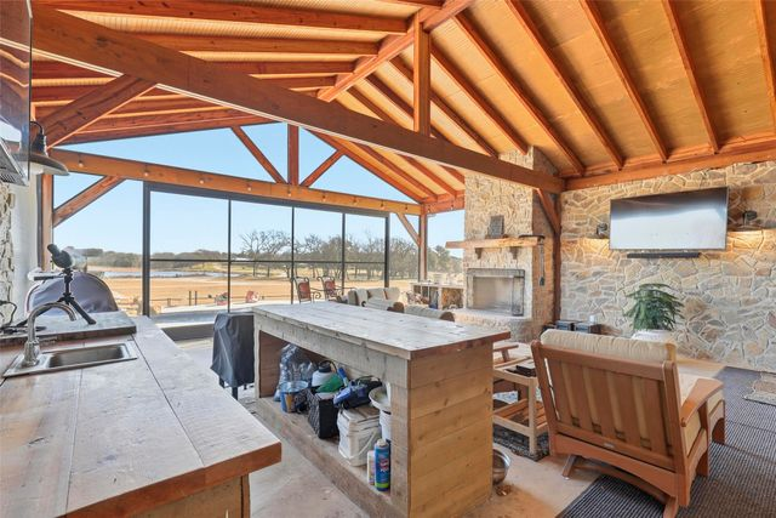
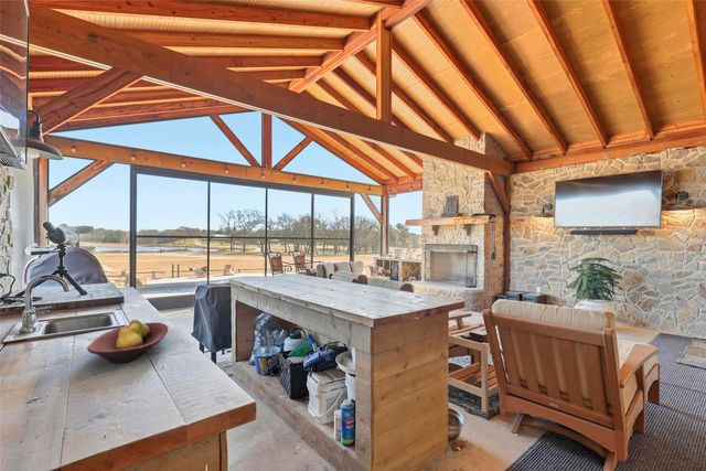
+ fruit bowl (131, 336)
